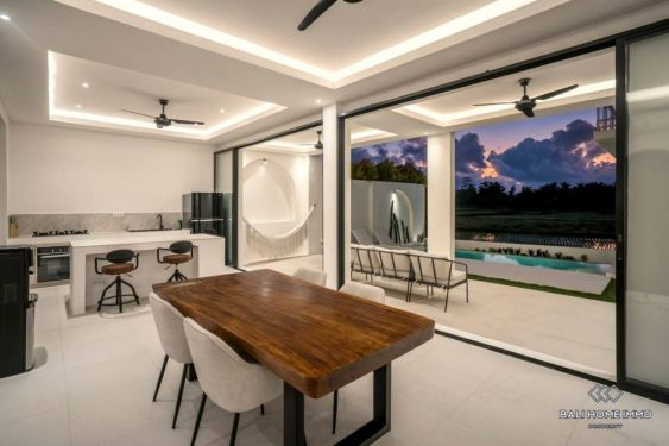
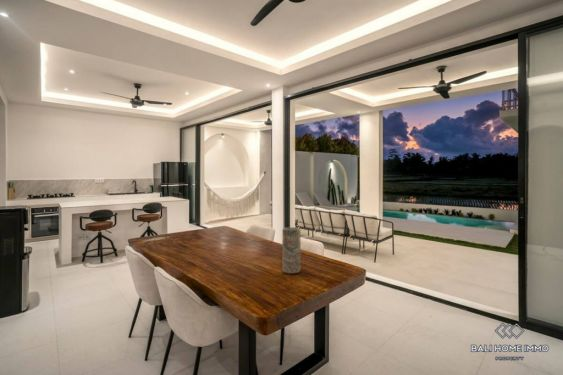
+ vase (291, 249)
